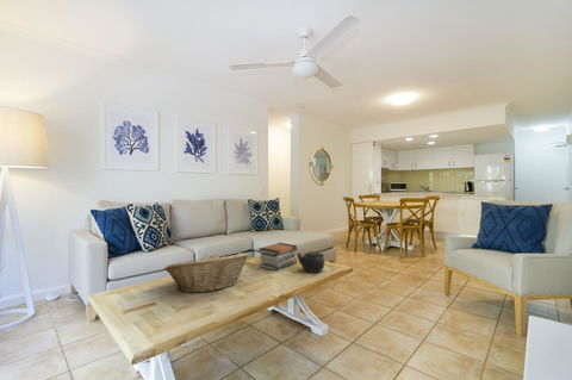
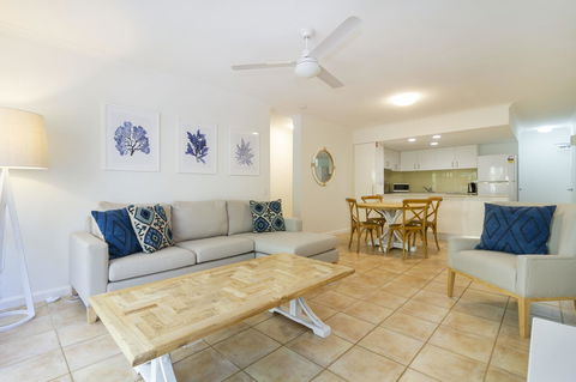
- teapot (310, 261)
- fruit basket (209, 268)
- book stack (278, 255)
